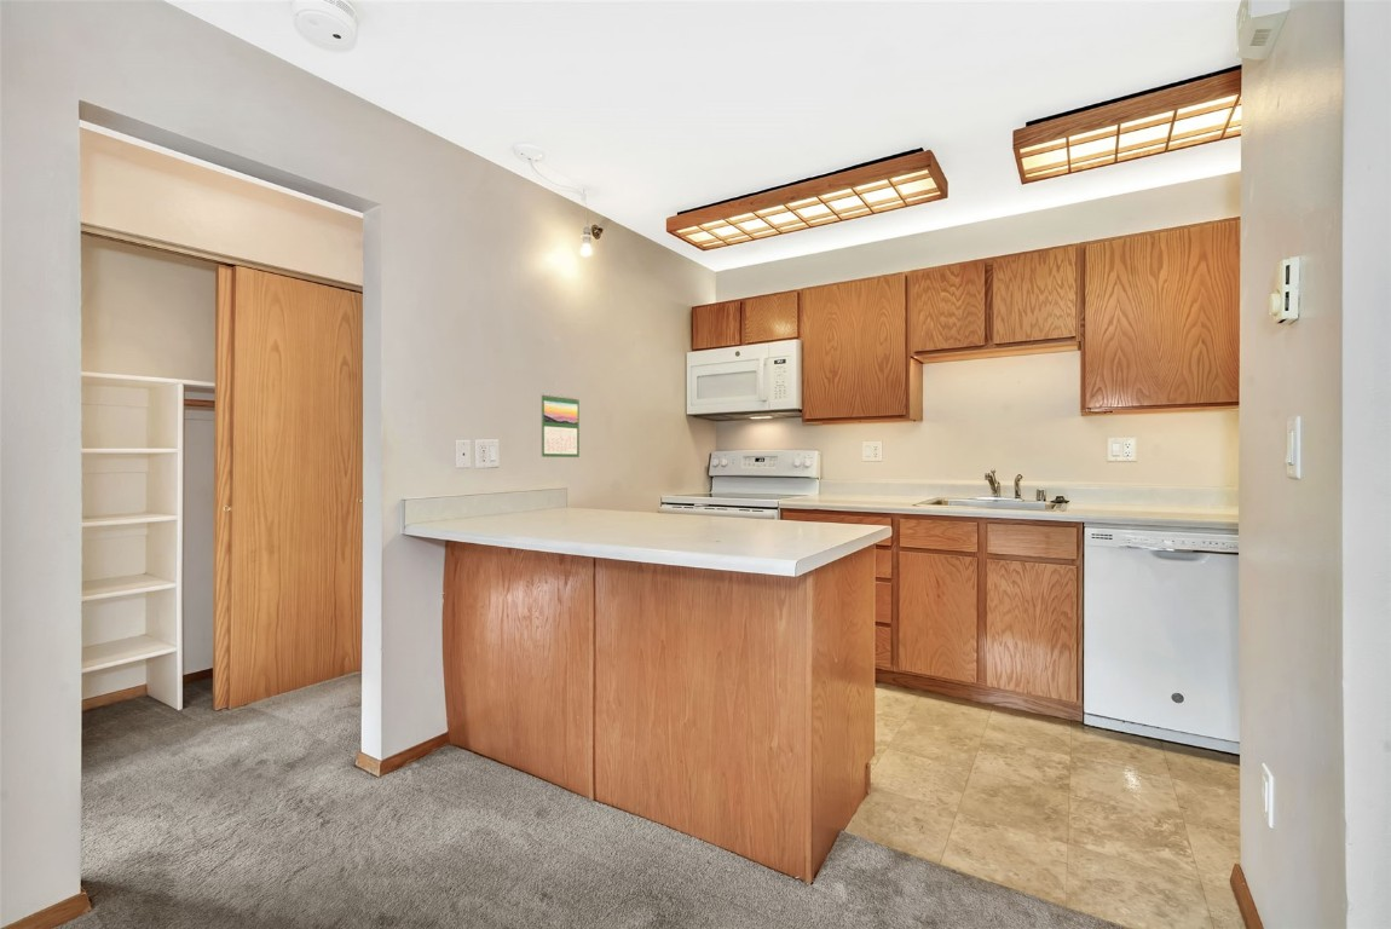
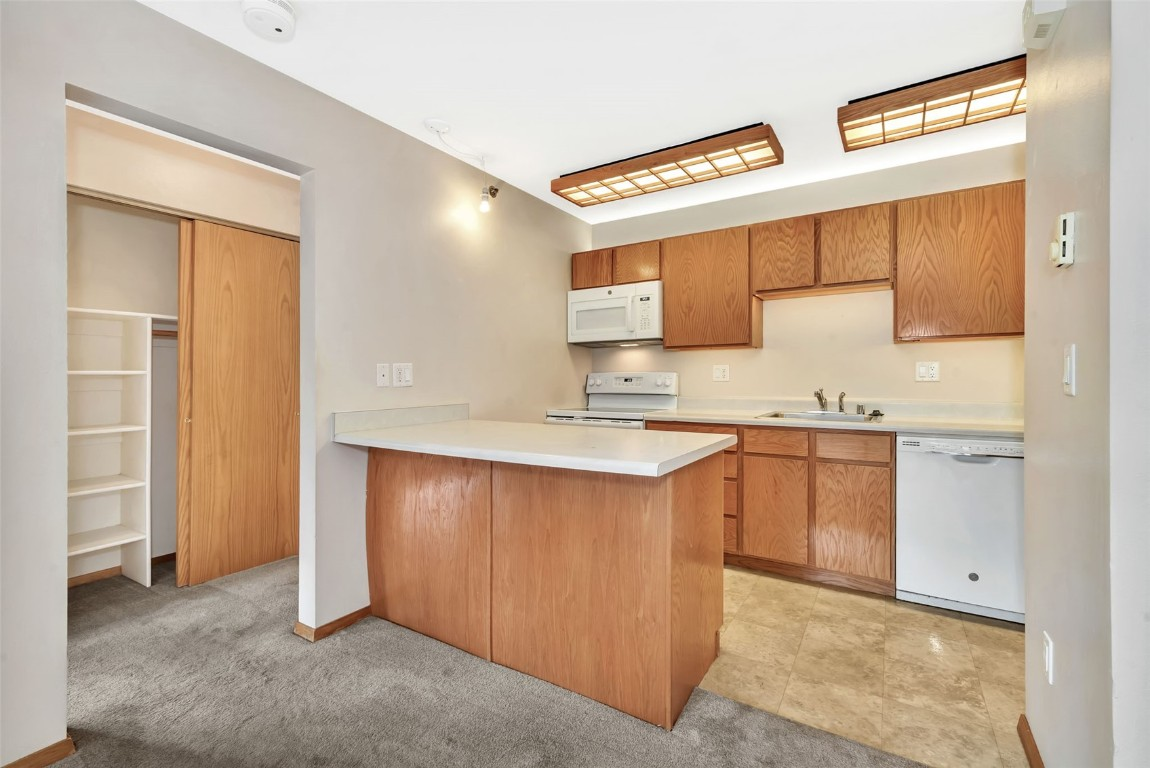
- calendar (560, 426)
